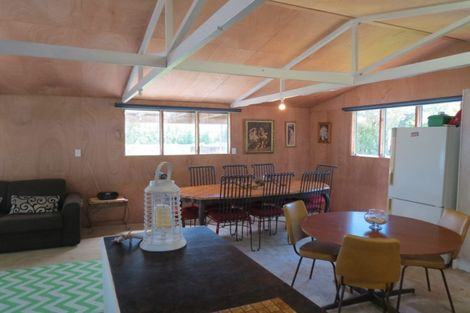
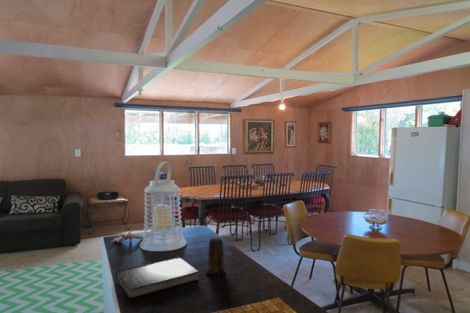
+ candle (215, 255)
+ book (157, 275)
